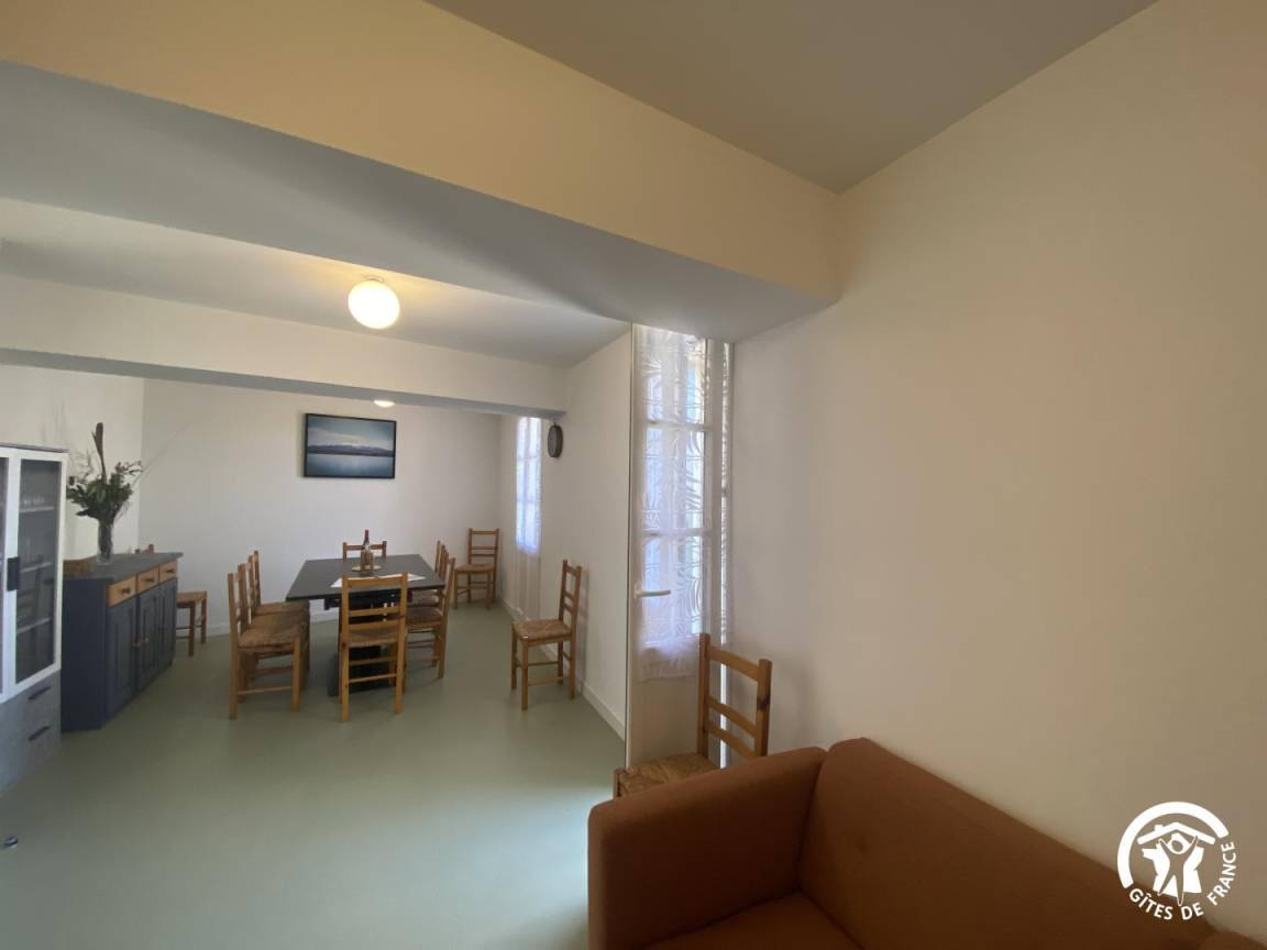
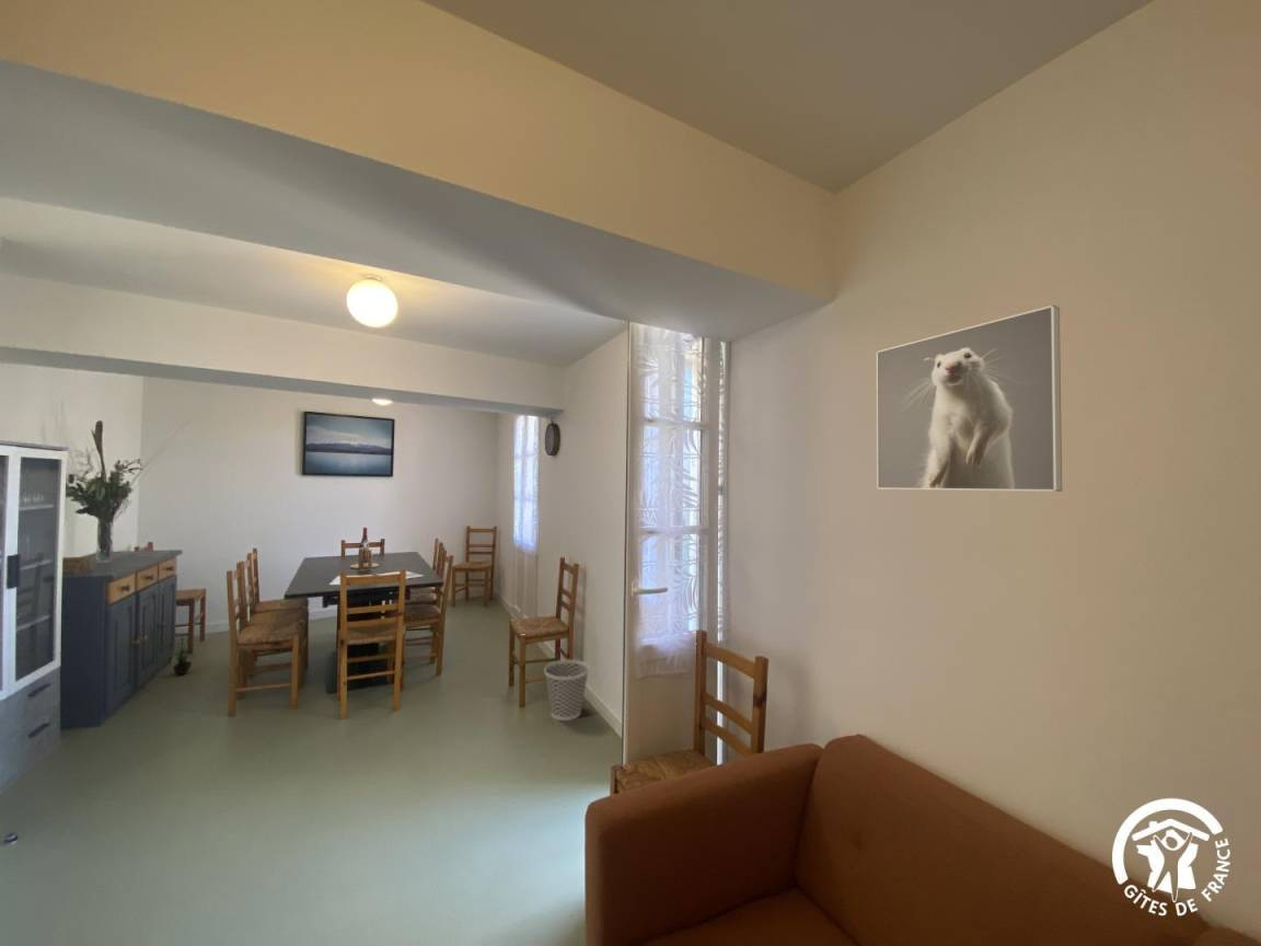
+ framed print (955, 411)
+ wastebasket (566, 690)
+ potted plant (183, 650)
